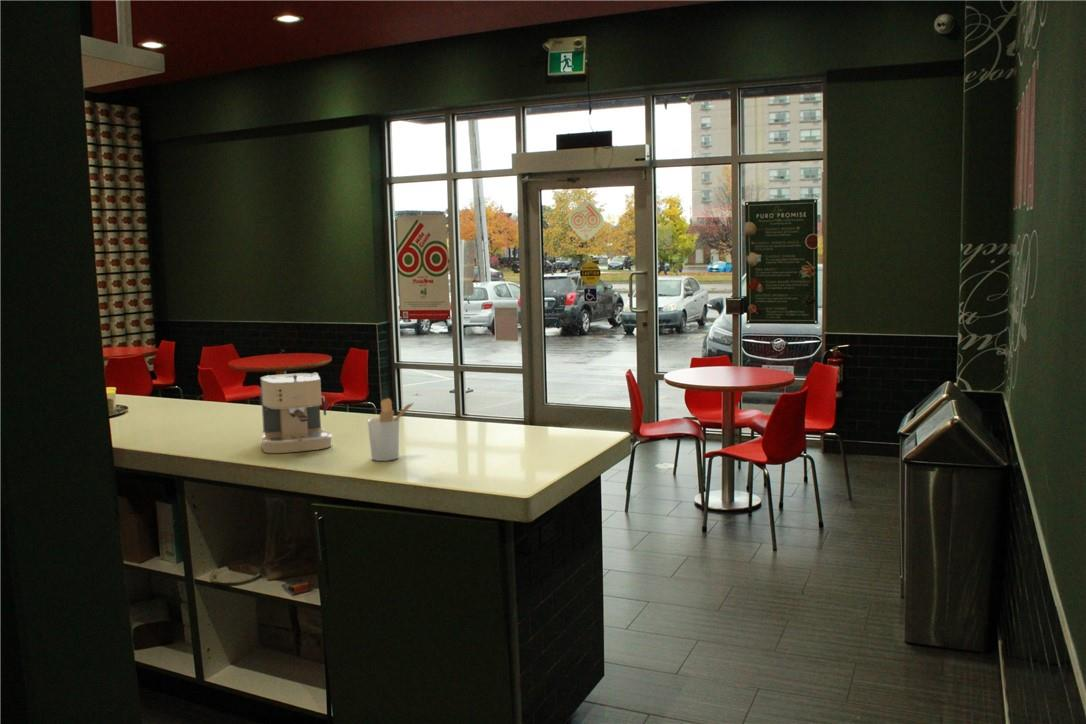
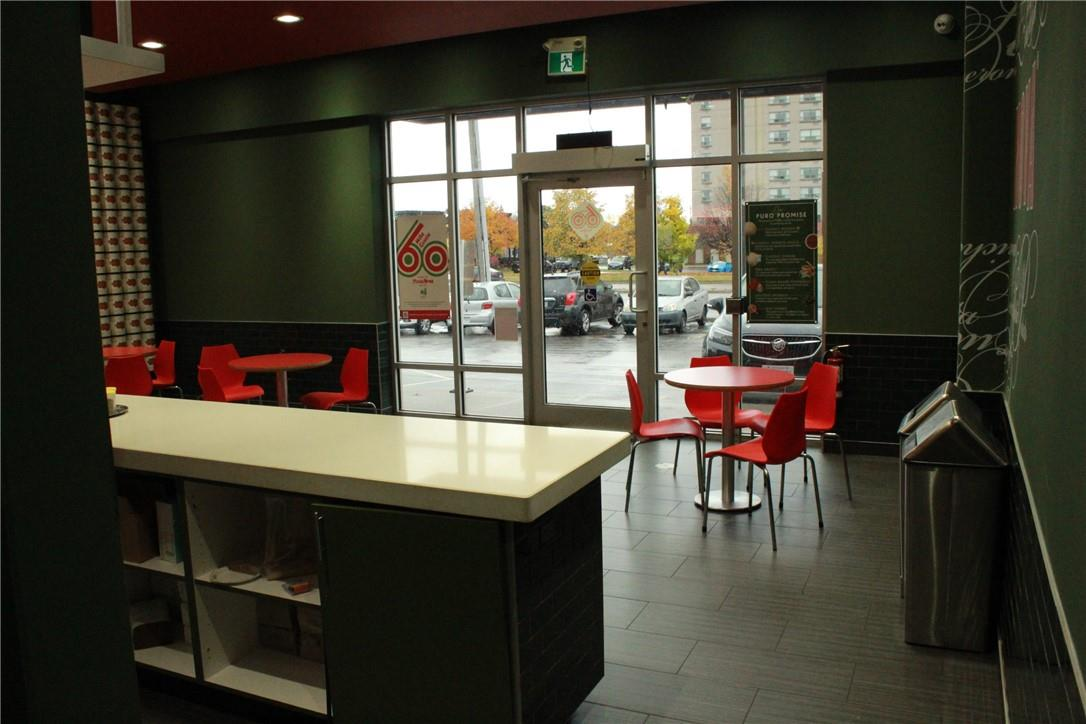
- utensil holder (392, 429)
- coffee maker (294, 410)
